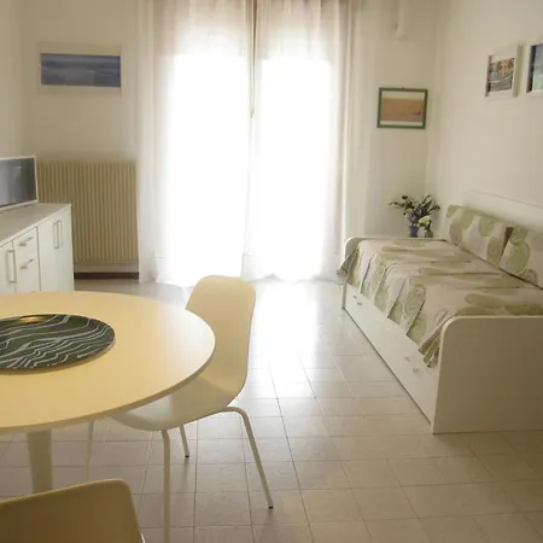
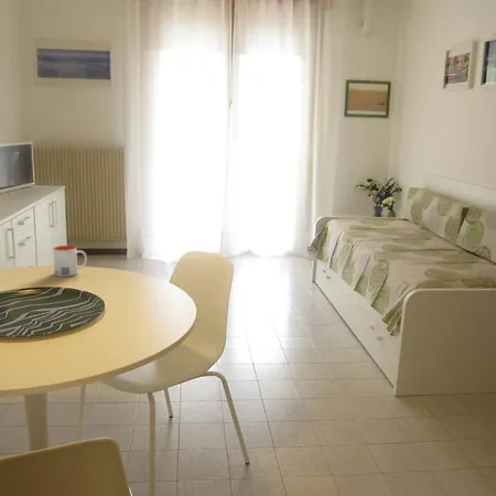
+ mug (69, 260)
